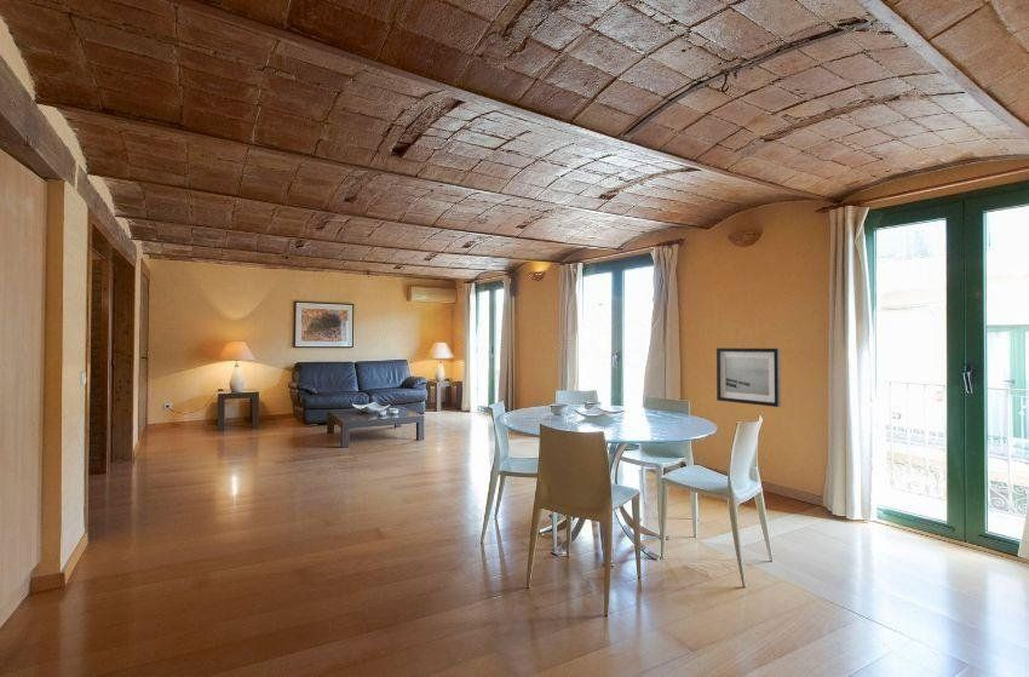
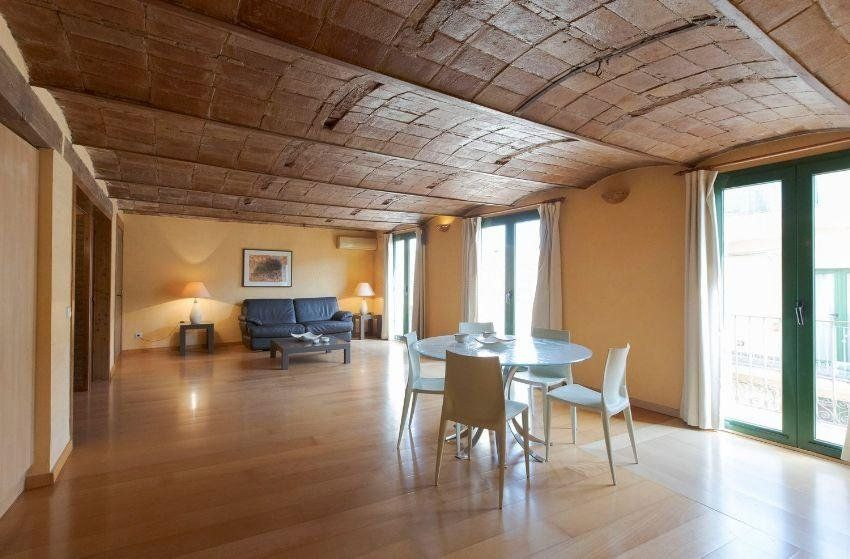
- wall art (746, 375)
